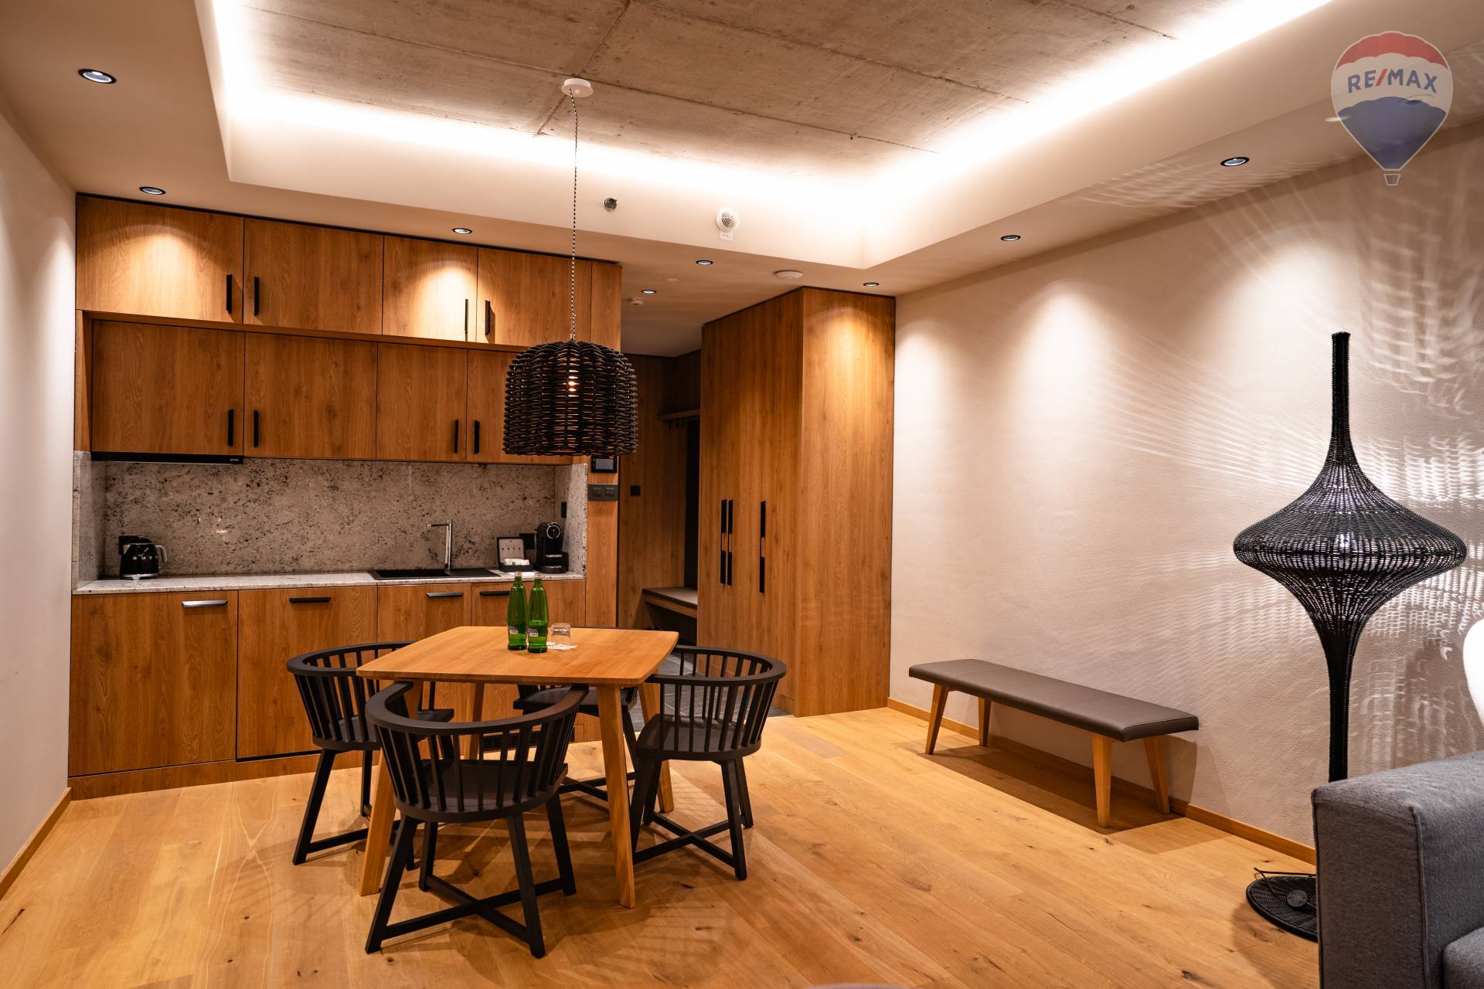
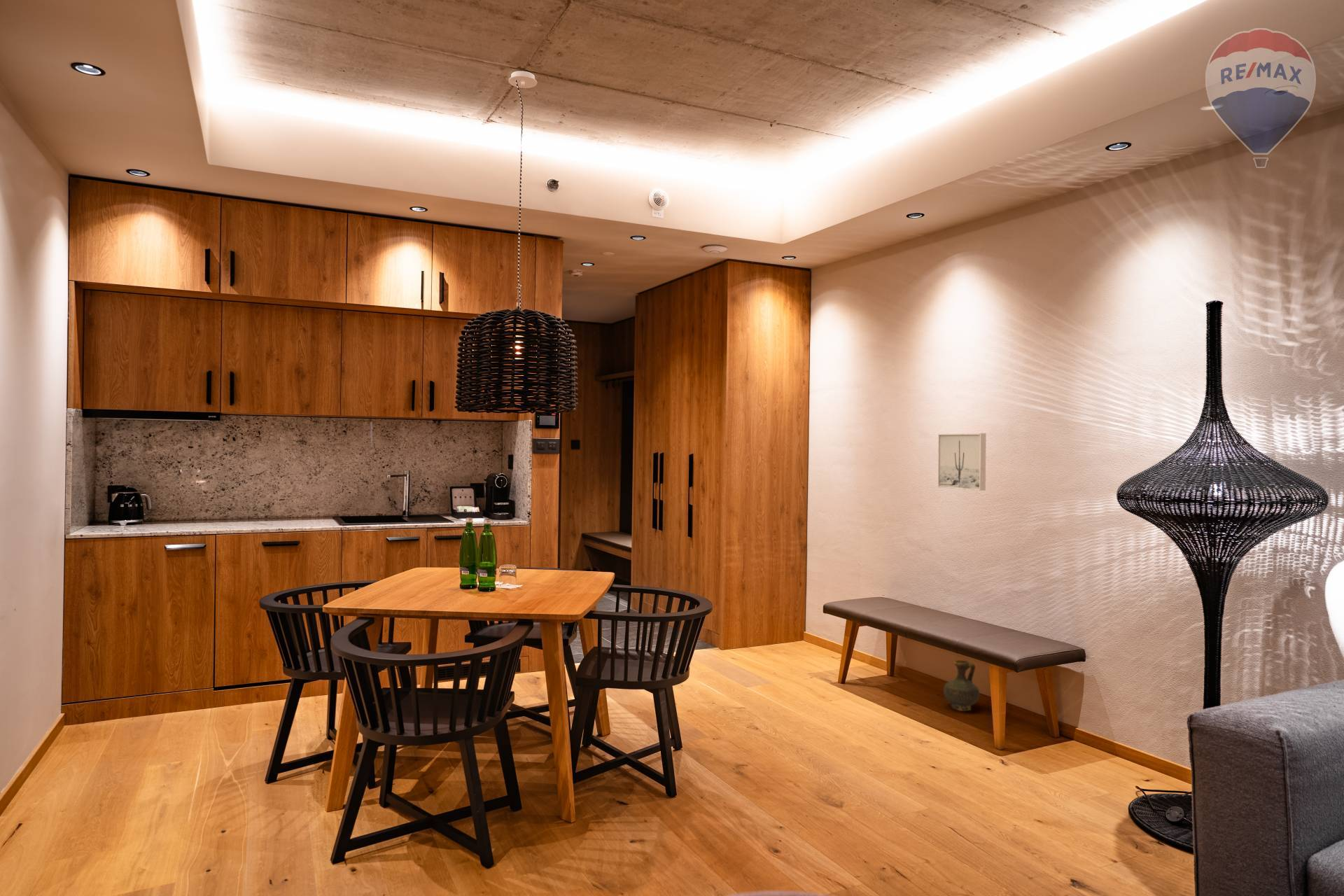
+ ceramic jug (961, 685)
+ wall art (960, 461)
